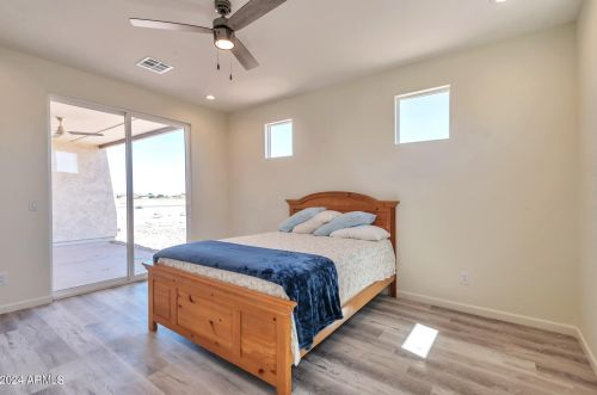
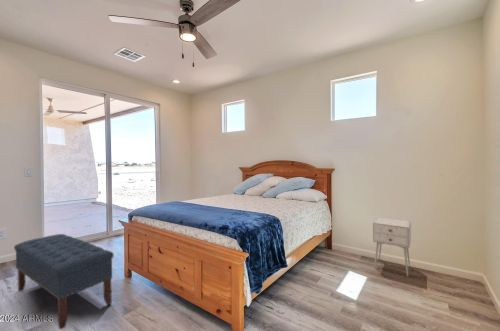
+ bench (61, 271)
+ nightstand (392, 244)
